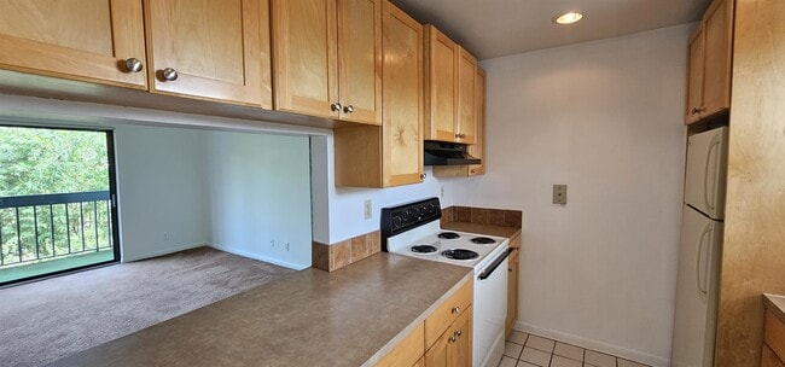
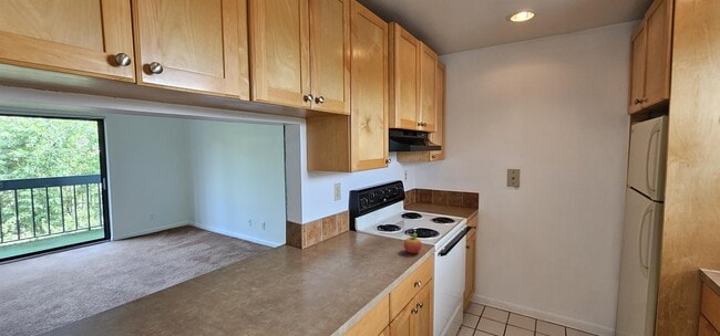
+ fruit (412, 243)
